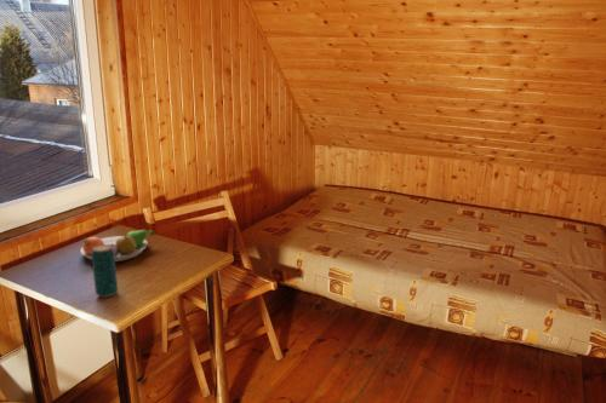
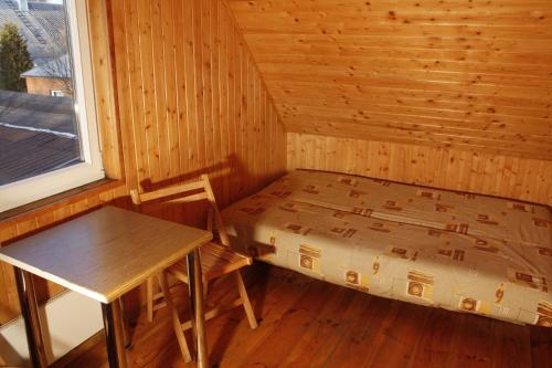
- fruit bowl (116, 241)
- beverage can (104, 271)
